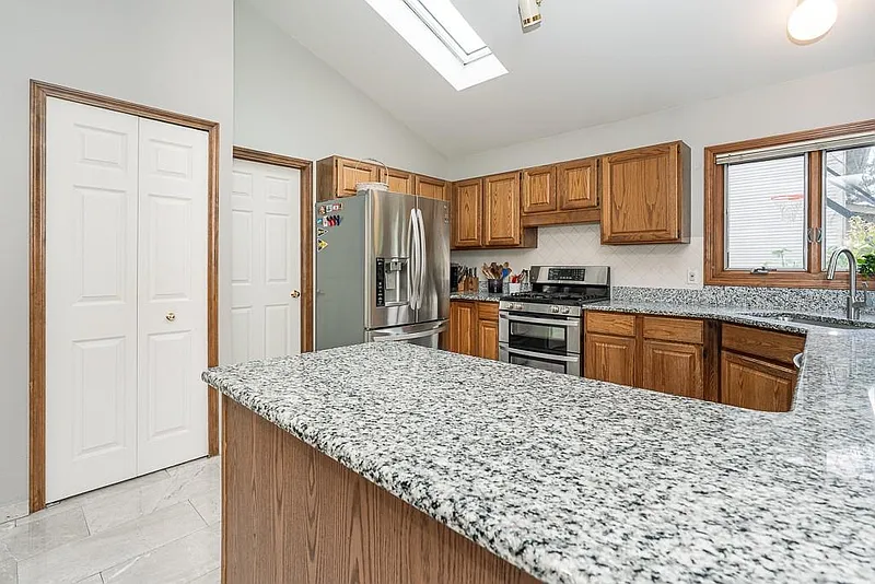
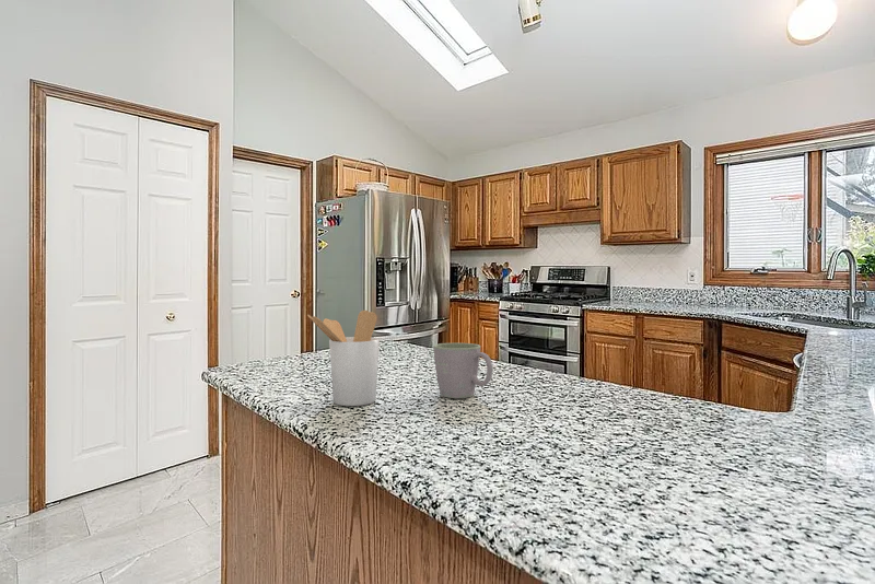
+ utensil holder (342, 355)
+ mug (464, 371)
